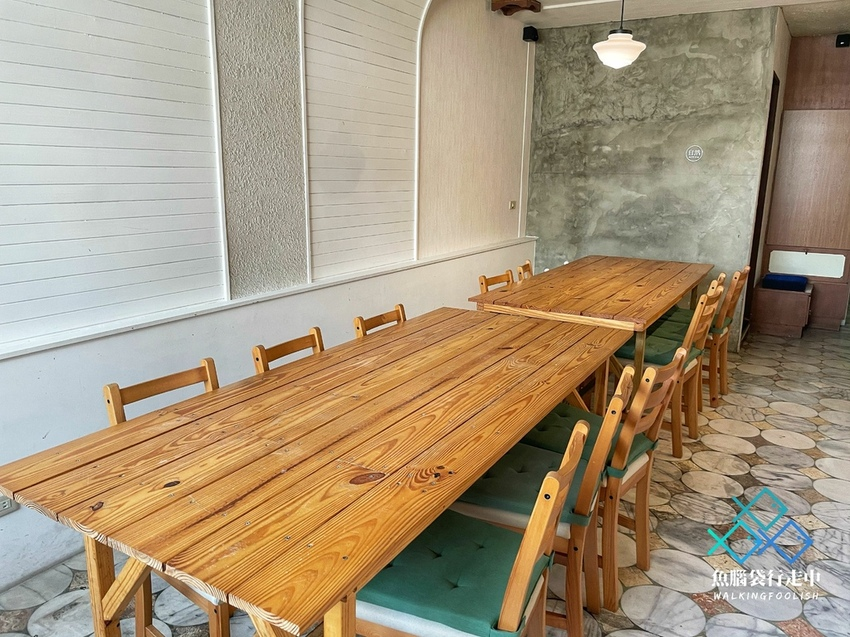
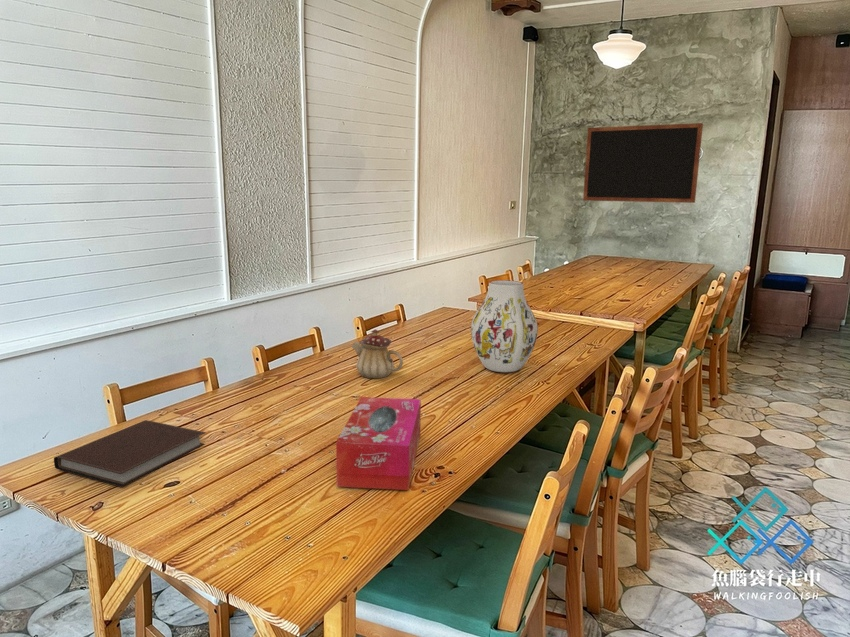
+ teapot (377, 352)
+ tissue box (382, 439)
+ vase (504, 326)
+ chalkboard (639, 164)
+ notebook (133, 449)
